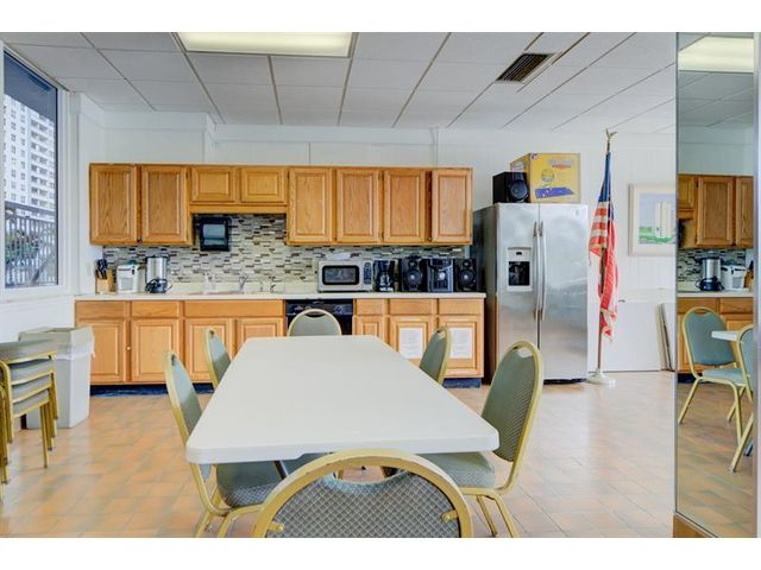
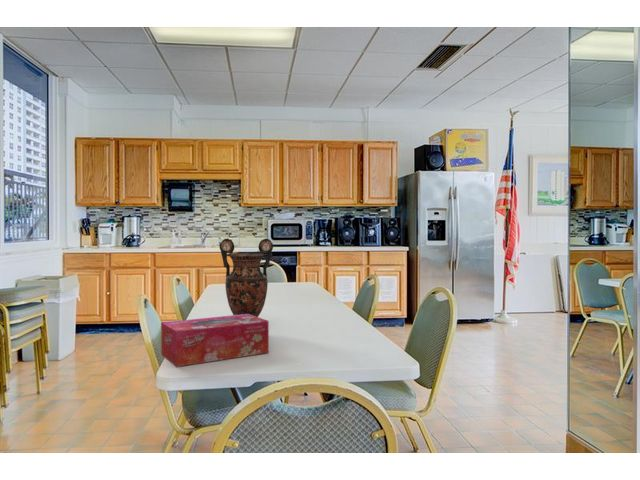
+ tissue box (215, 337)
+ vase (246, 284)
